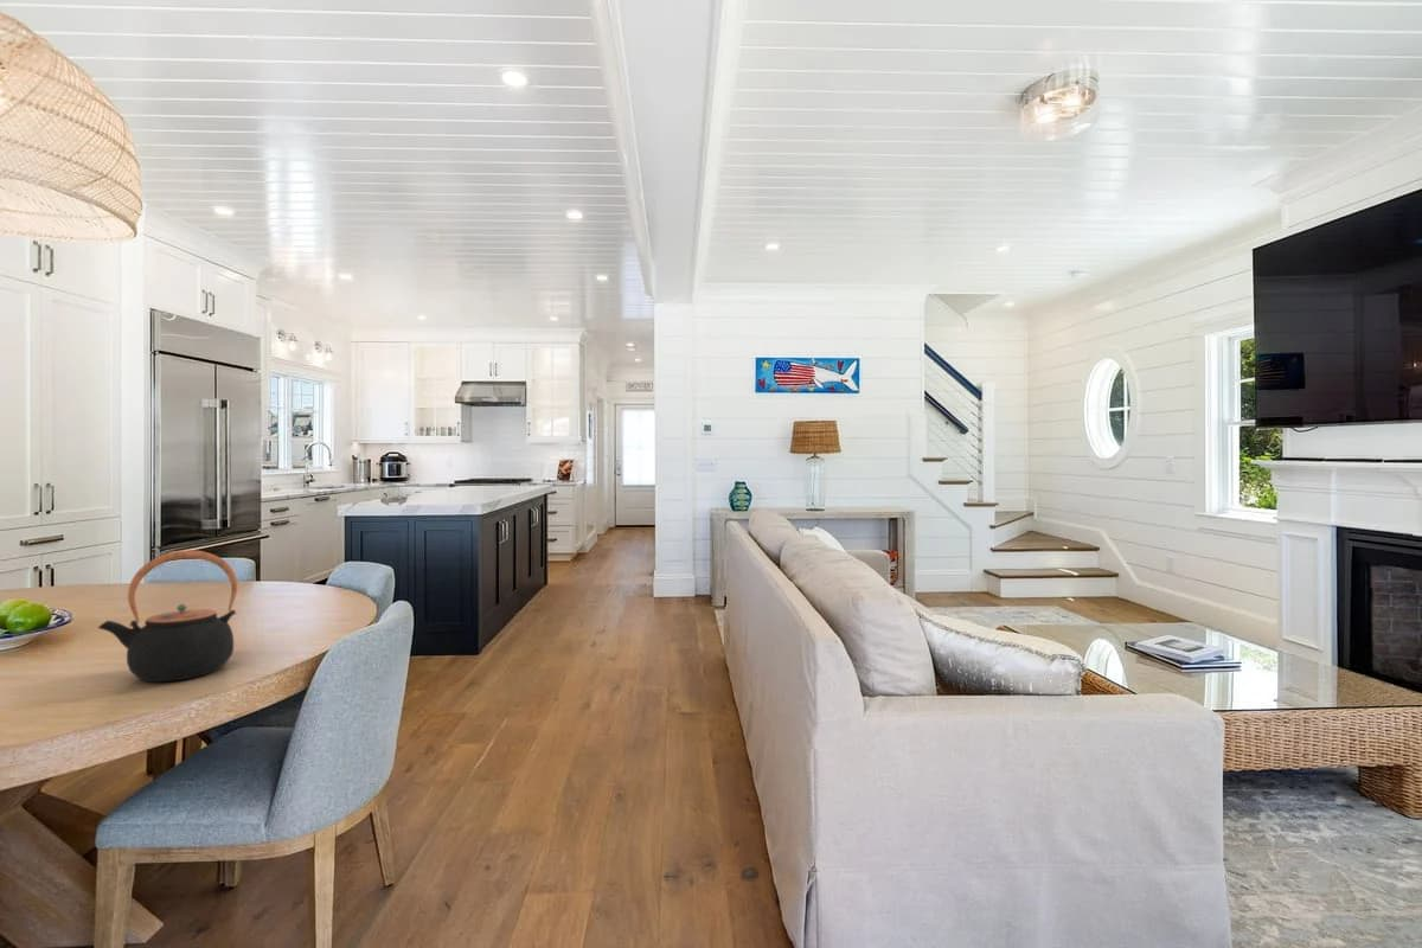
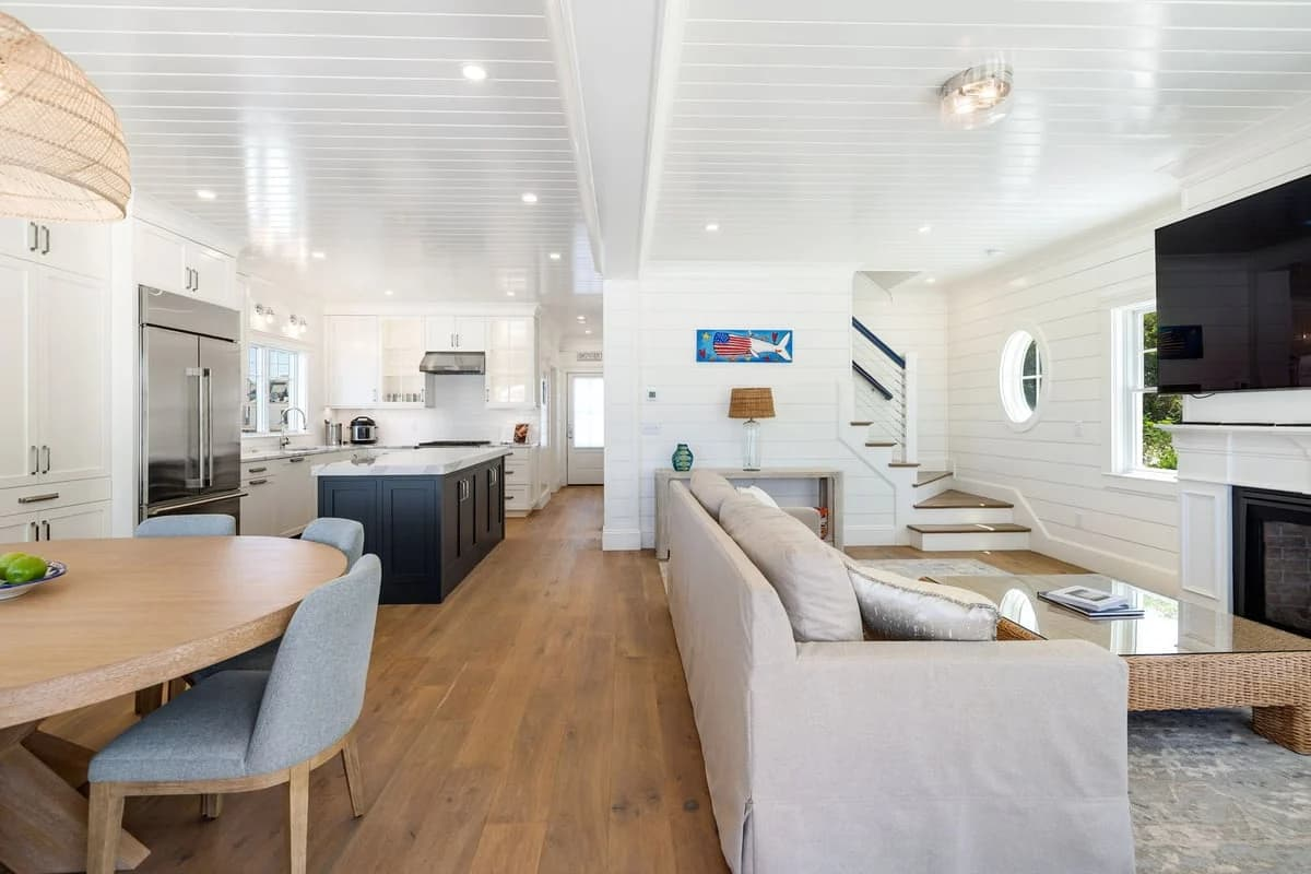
- teapot (171, 613)
